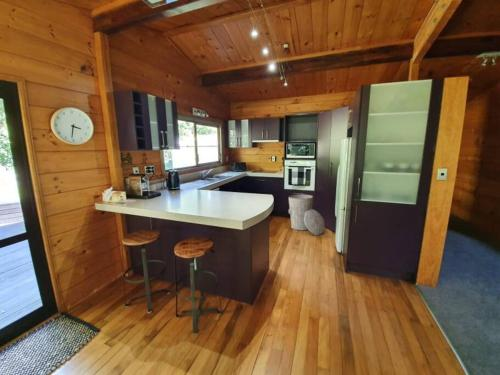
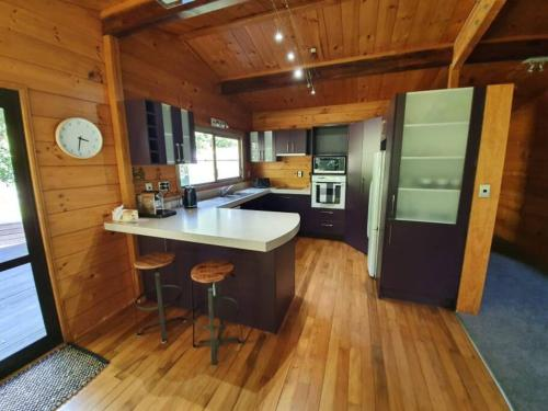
- trash can (306, 213)
